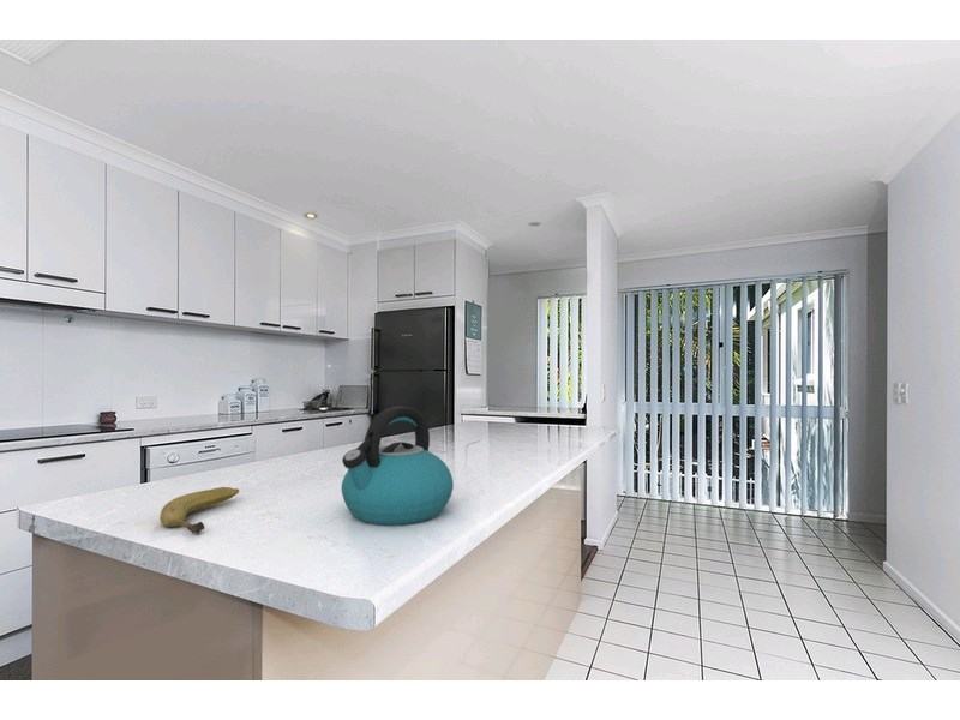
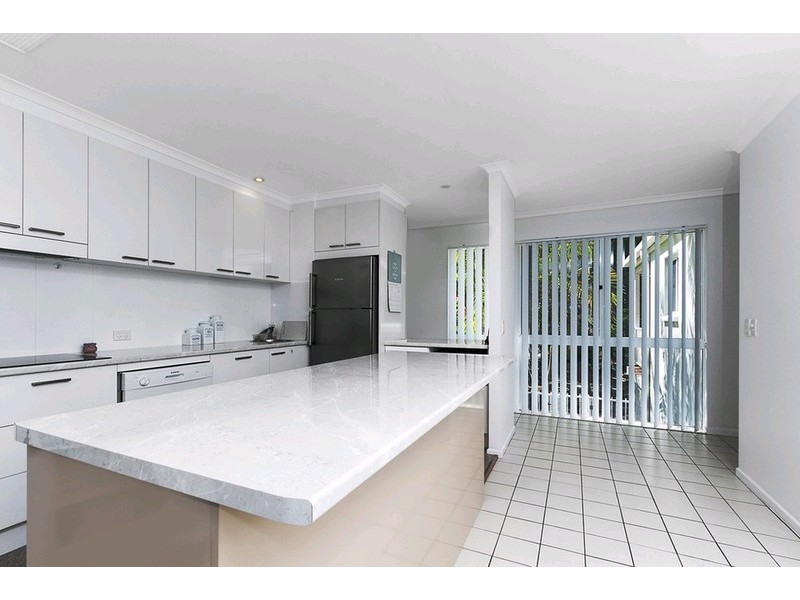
- fruit (209, 505)
- kettle (392, 460)
